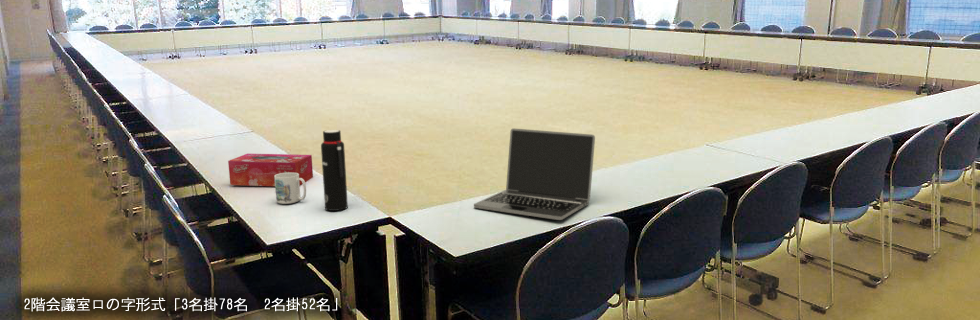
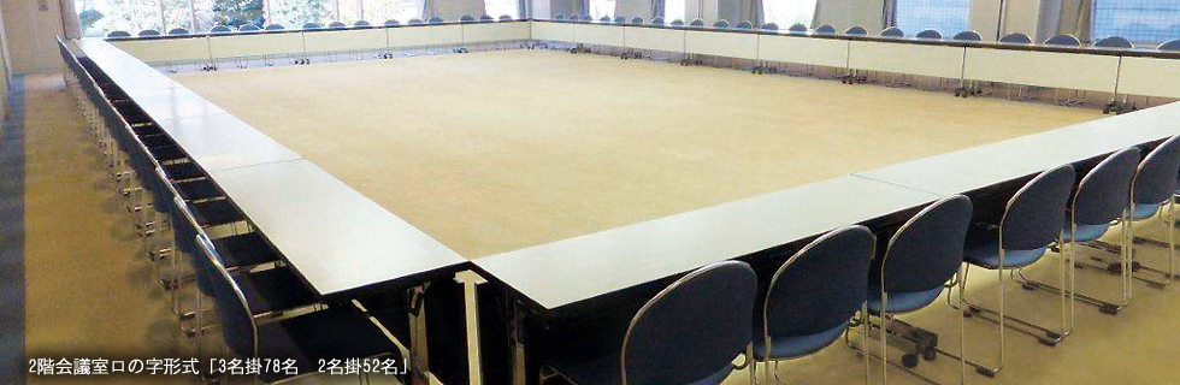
- mug (291, 188)
- tissue box (271, 169)
- laptop (534, 171)
- water bottle (335, 170)
